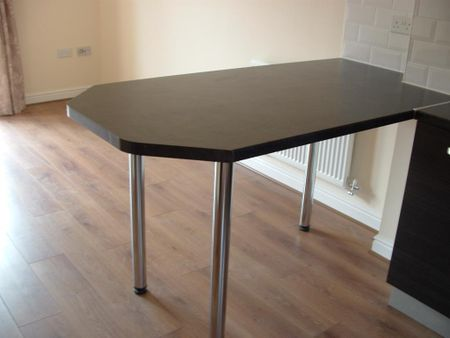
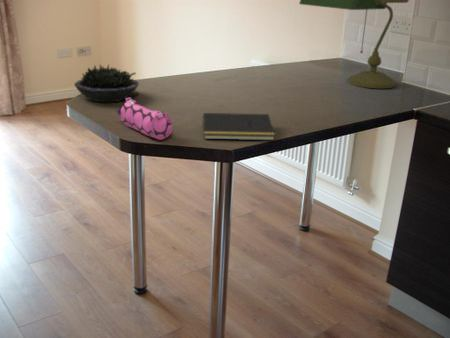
+ notepad (237, 126)
+ desk lamp (363, 34)
+ succulent plant (106, 82)
+ pencil case (145, 118)
